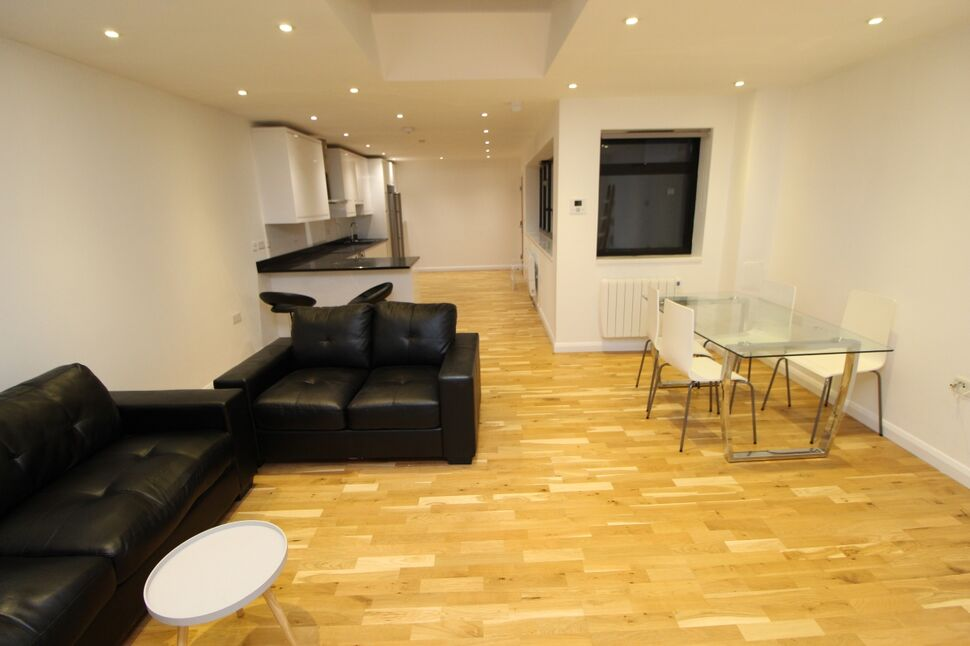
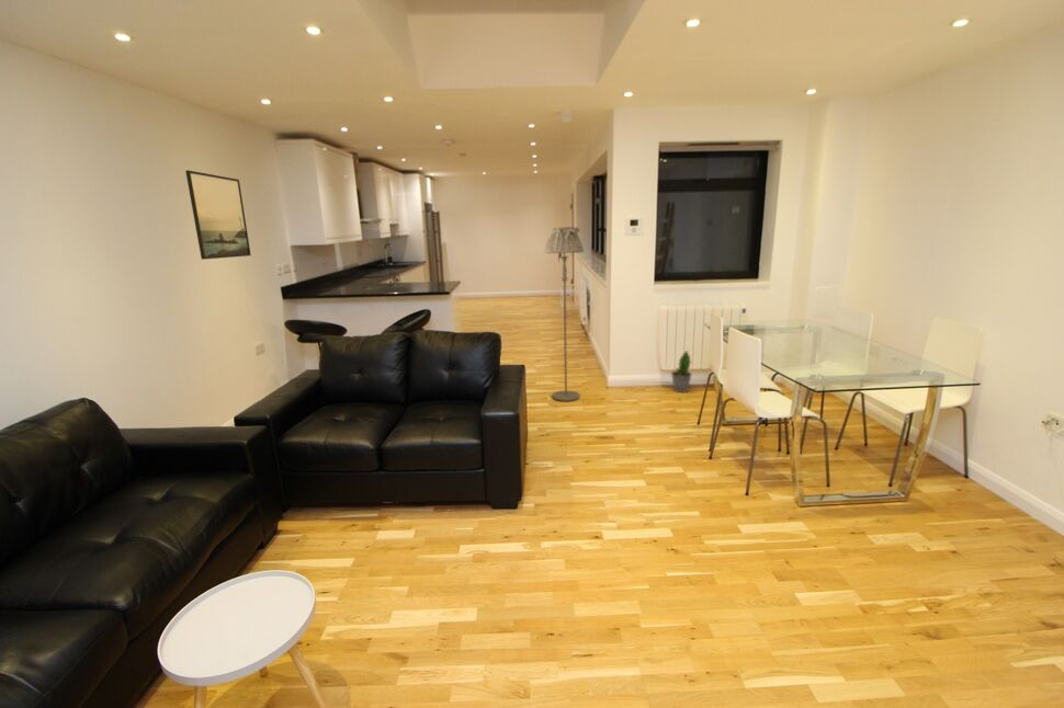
+ floor lamp (564, 315)
+ potted plant (681, 369)
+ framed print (220, 217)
